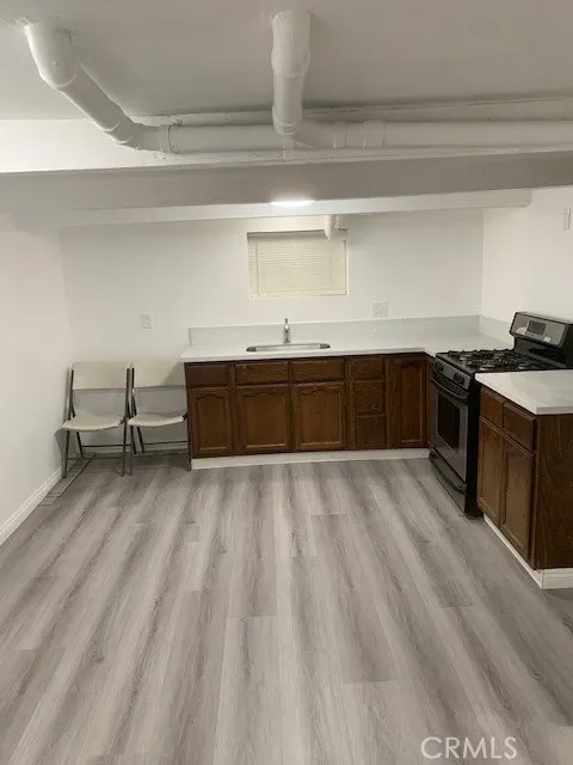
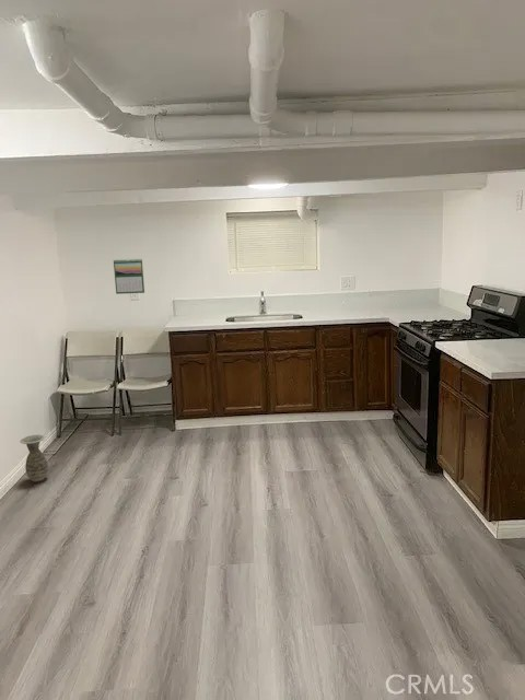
+ ceramic jug (35, 458)
+ calendar (129, 276)
